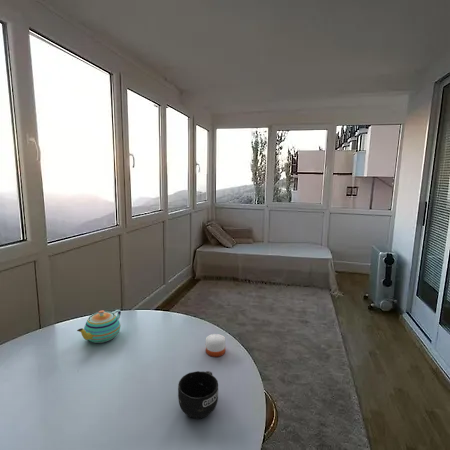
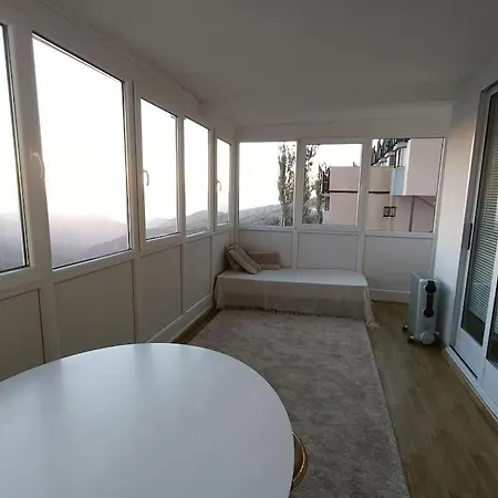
- candle (215, 338)
- mug (201, 392)
- teapot (100, 324)
